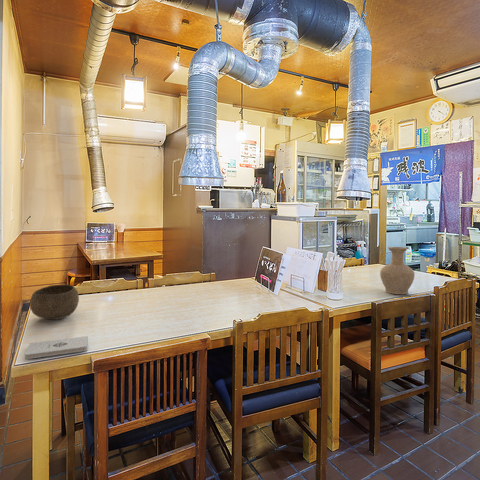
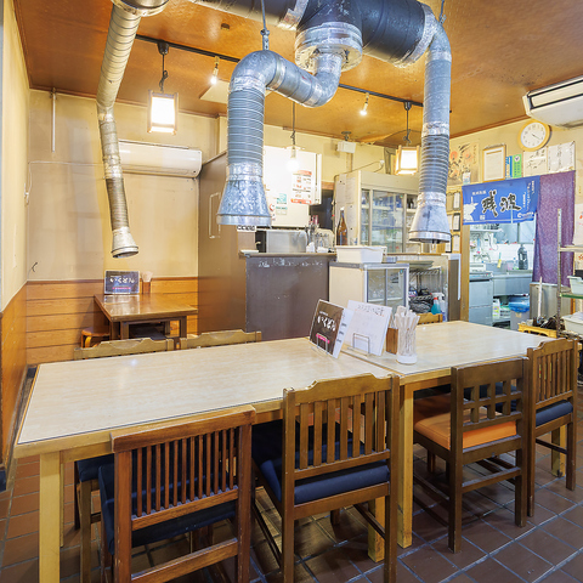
- bowl (55, 303)
- notepad (58, 346)
- vase (397, 269)
